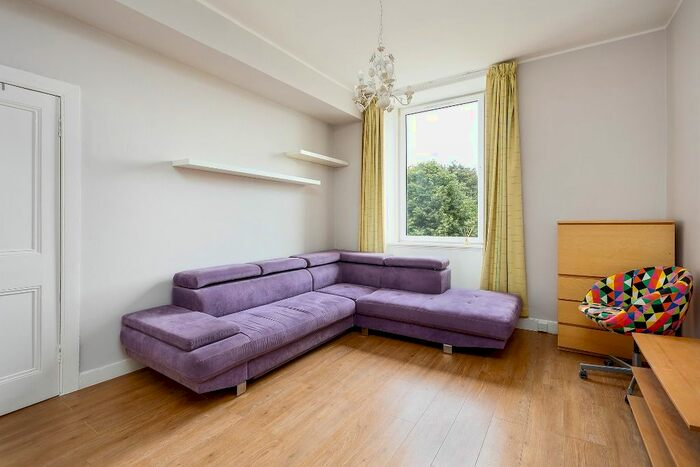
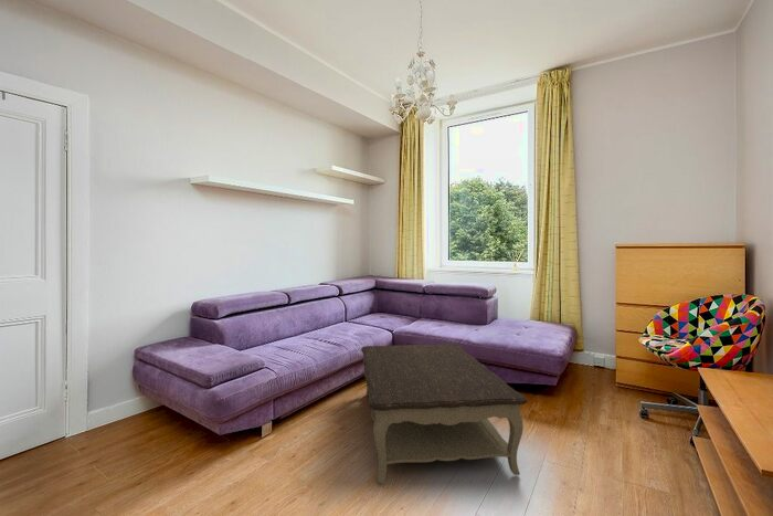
+ coffee table (425, 396)
